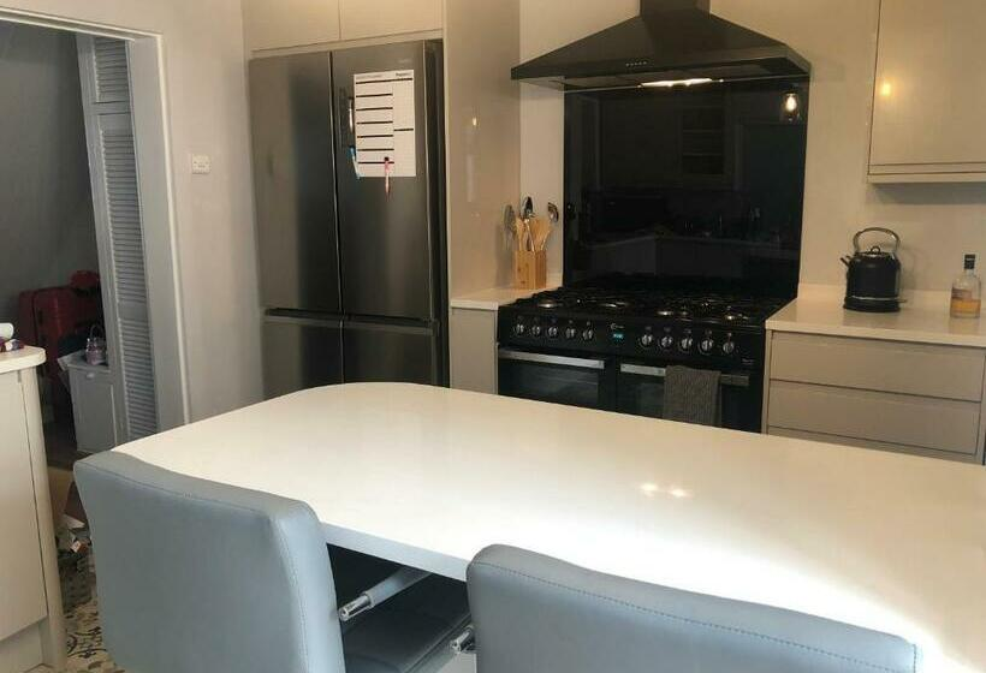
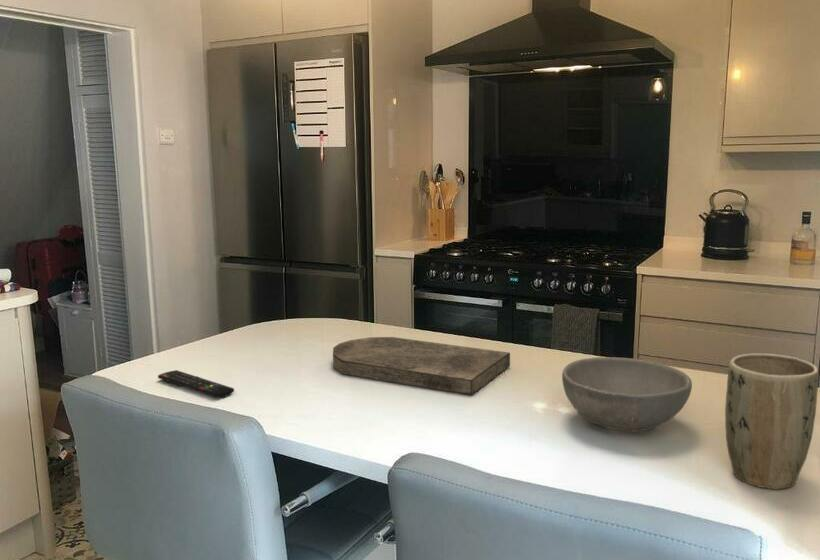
+ cutting board (411, 360)
+ remote control (194, 384)
+ plant pot (768, 421)
+ bowl (624, 398)
